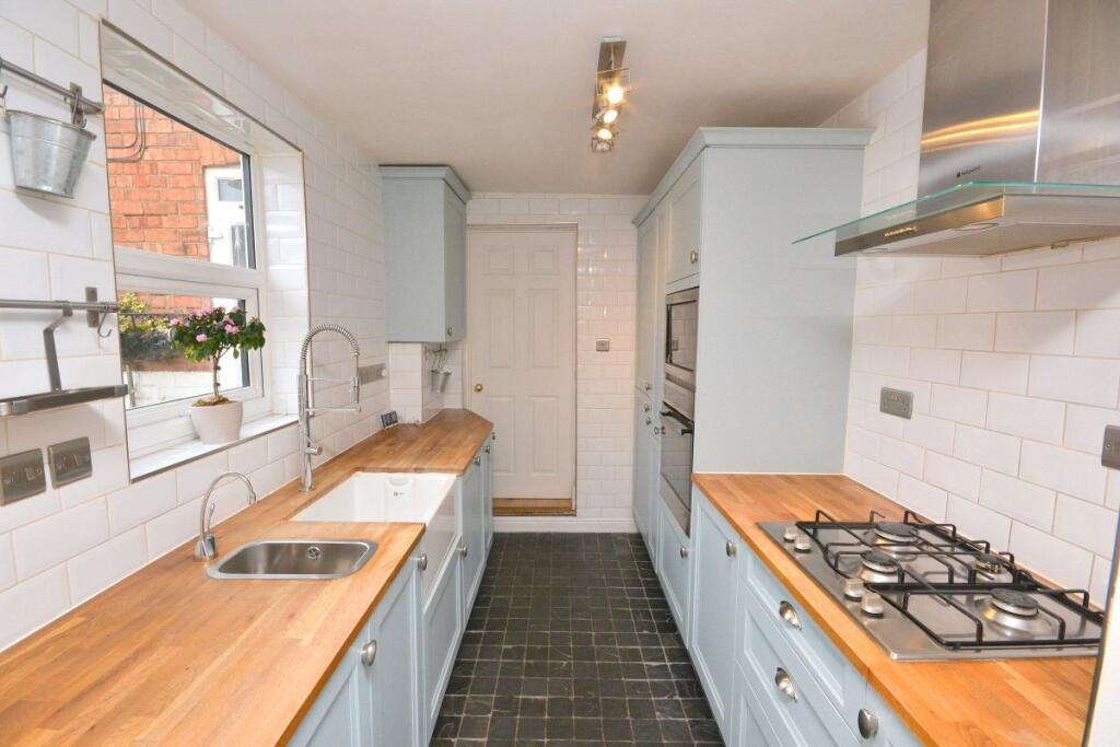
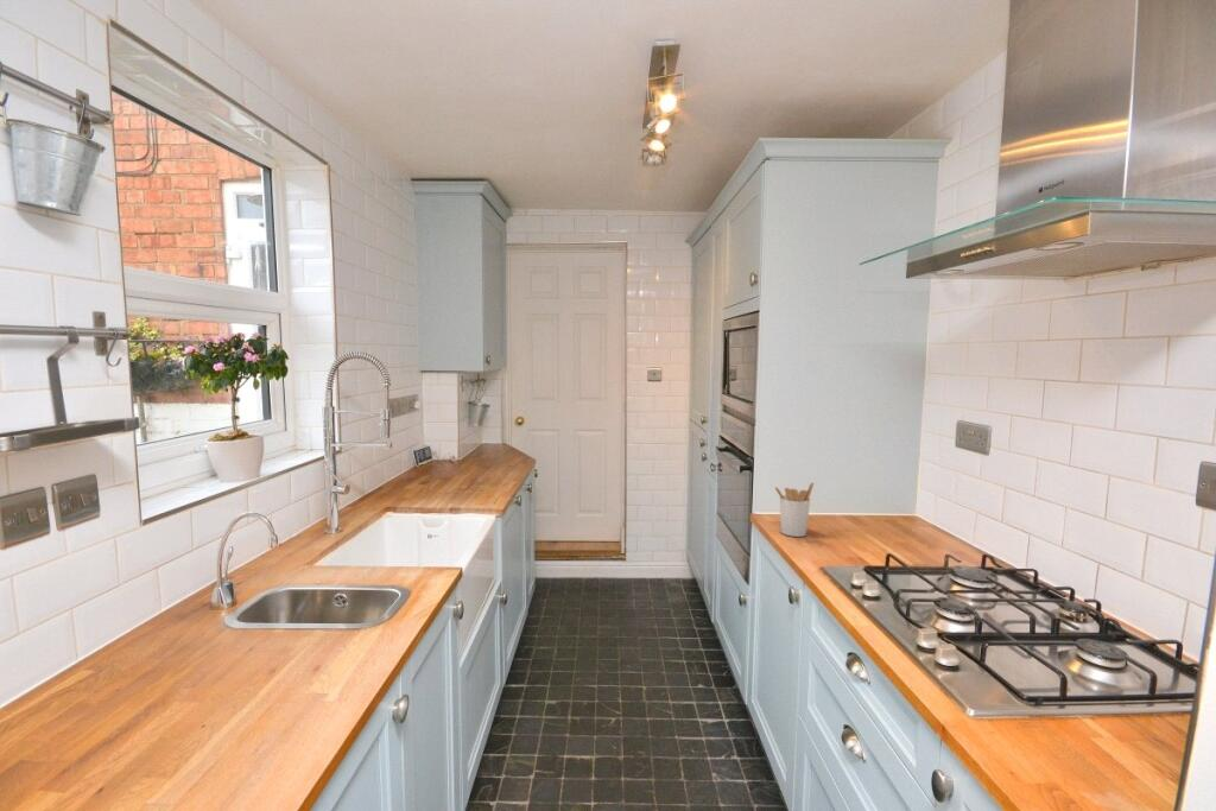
+ utensil holder (794, 508)
